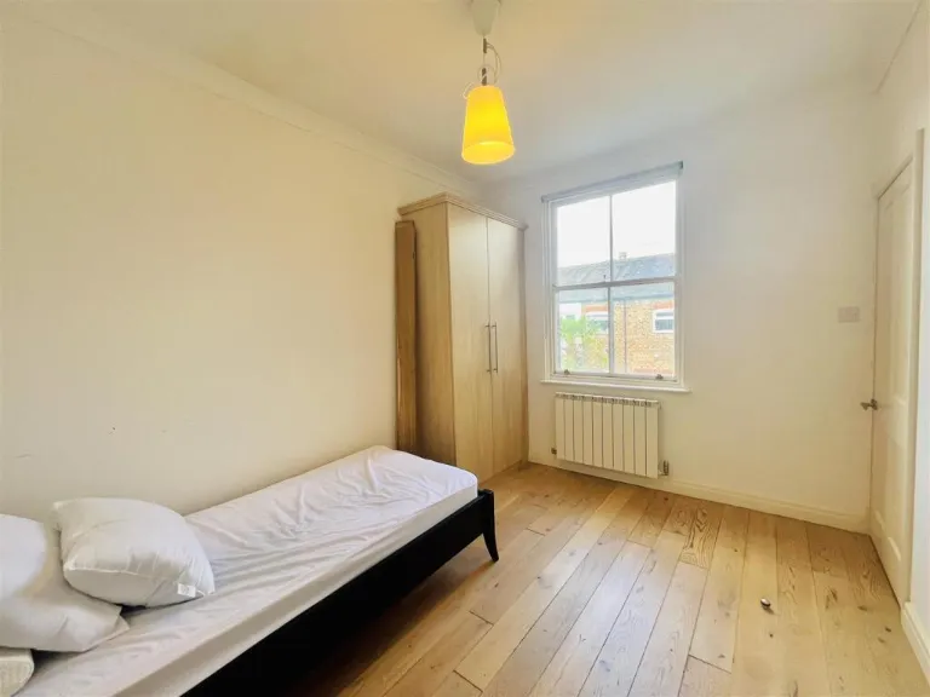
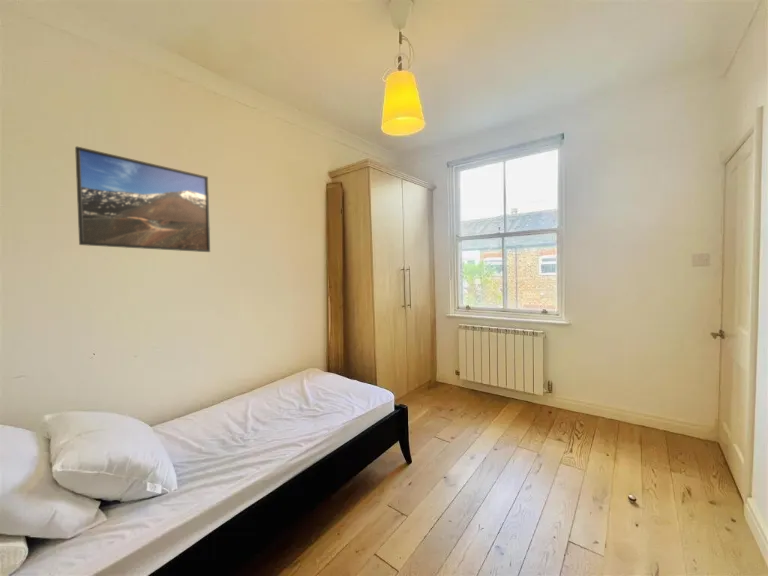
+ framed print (151, 206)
